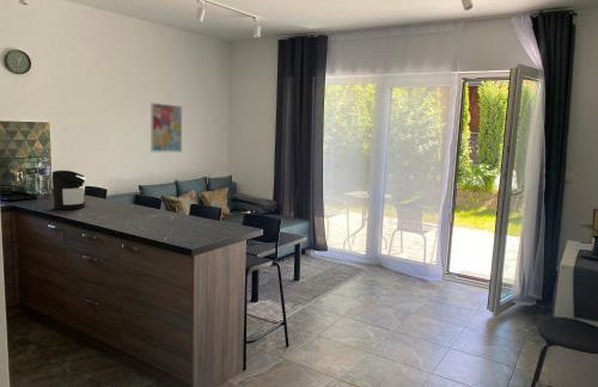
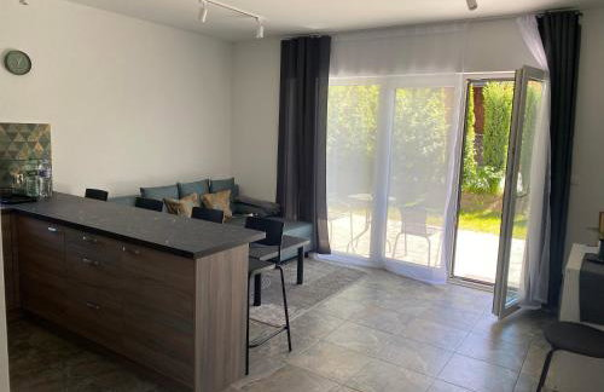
- coffee maker (71, 188)
- wall art (166, 128)
